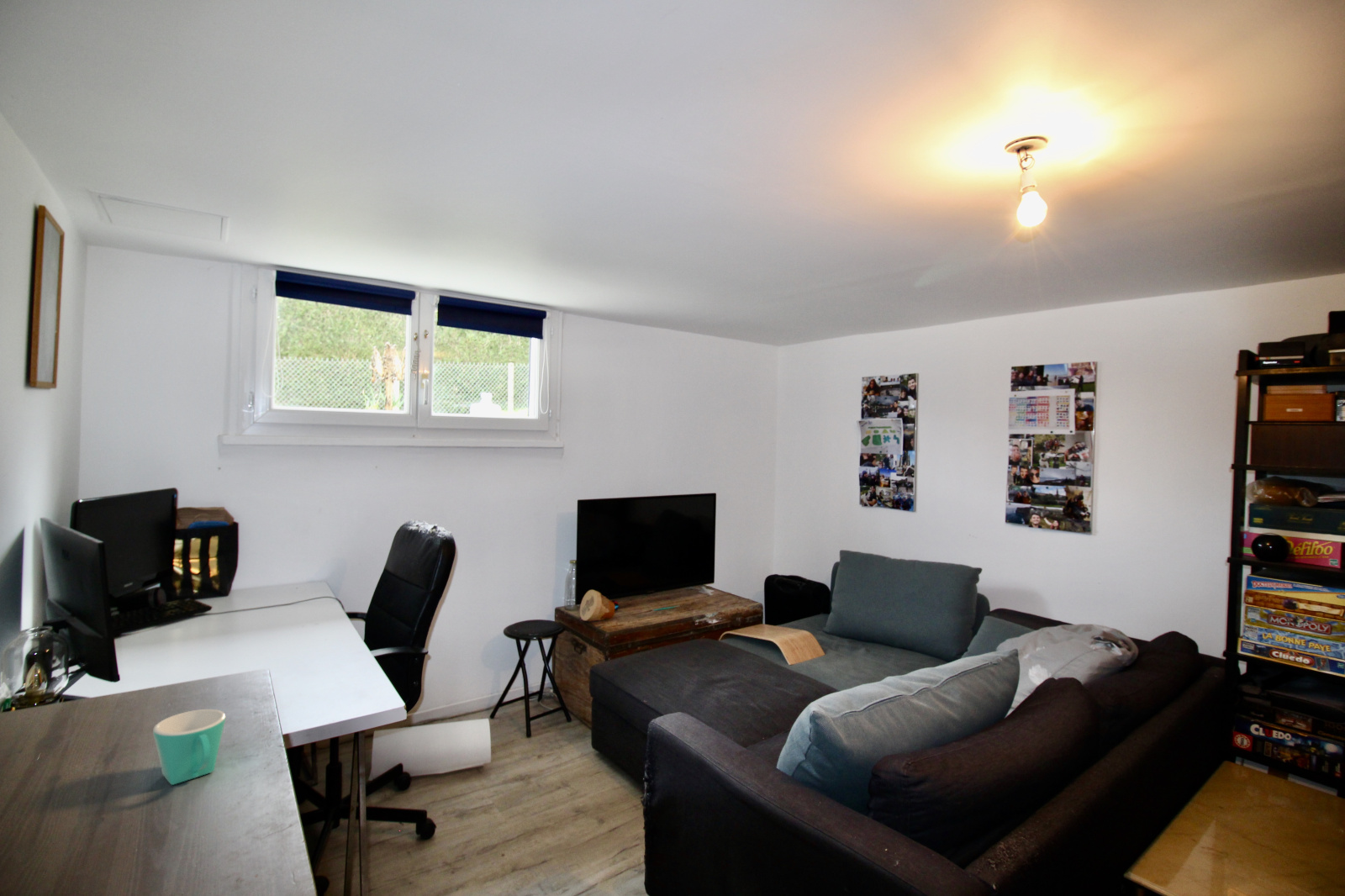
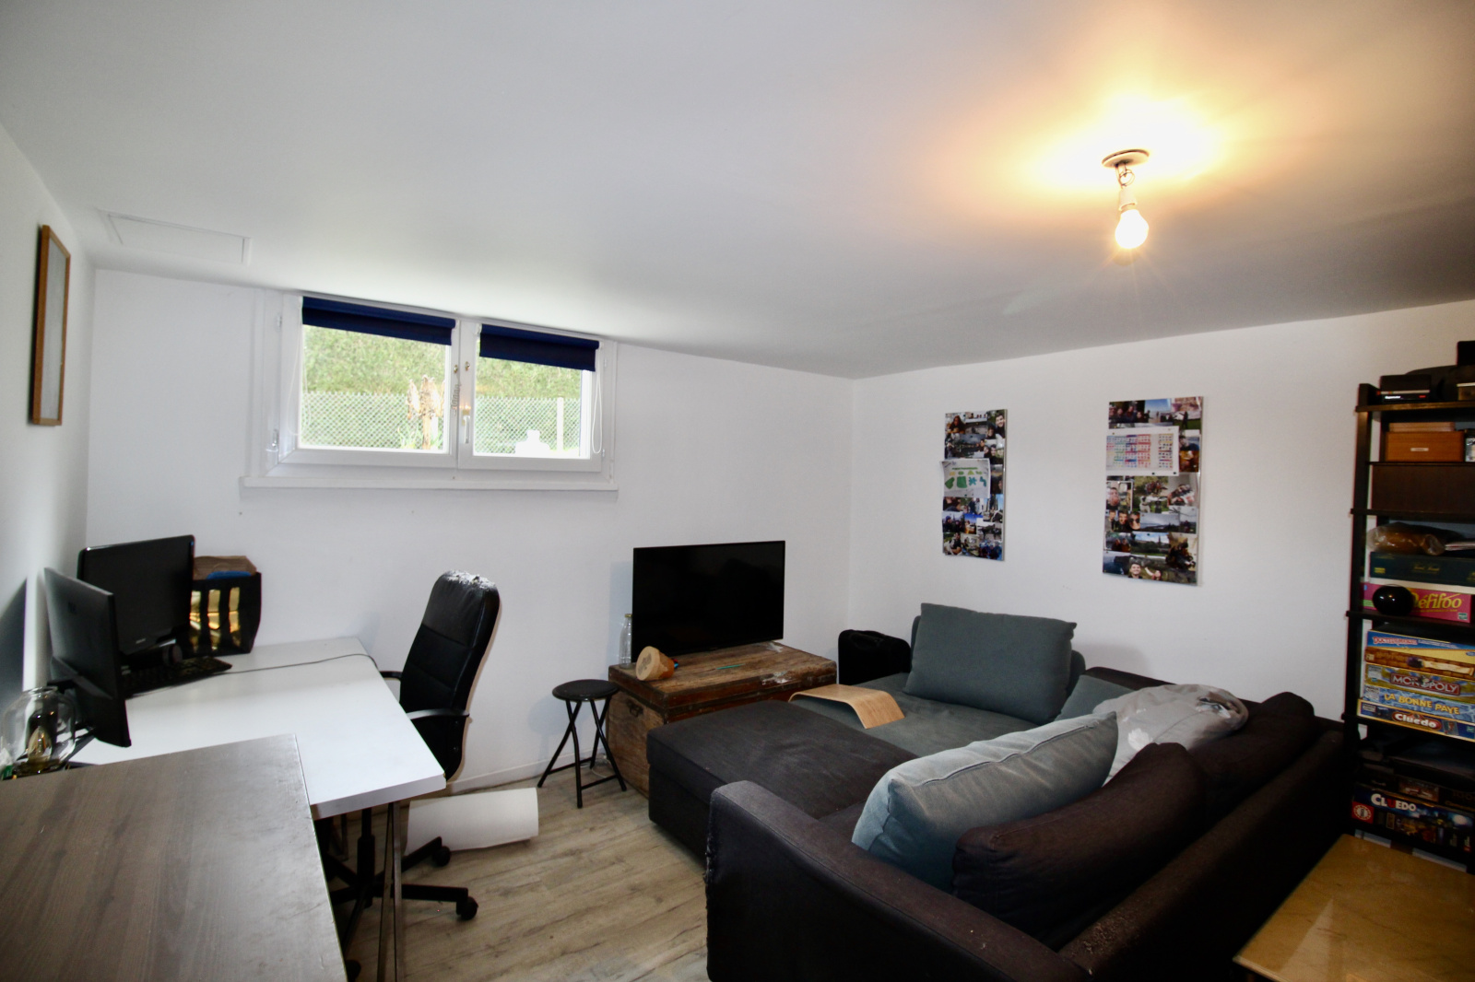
- mug (193, 751)
